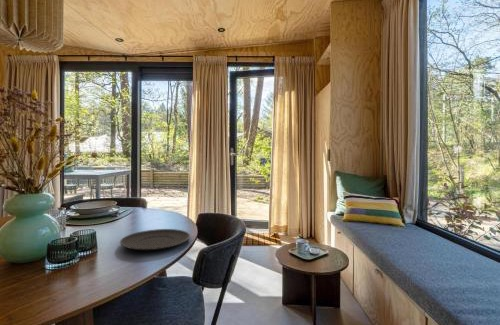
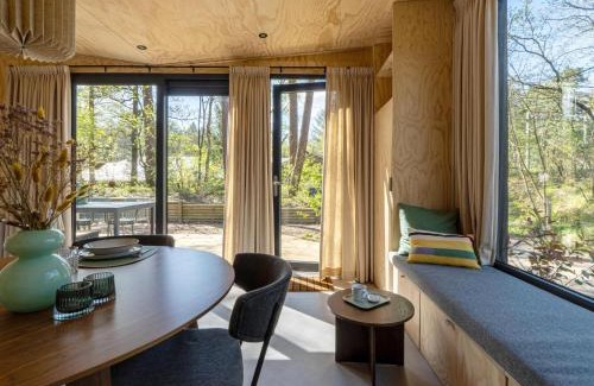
- plate (156, 239)
